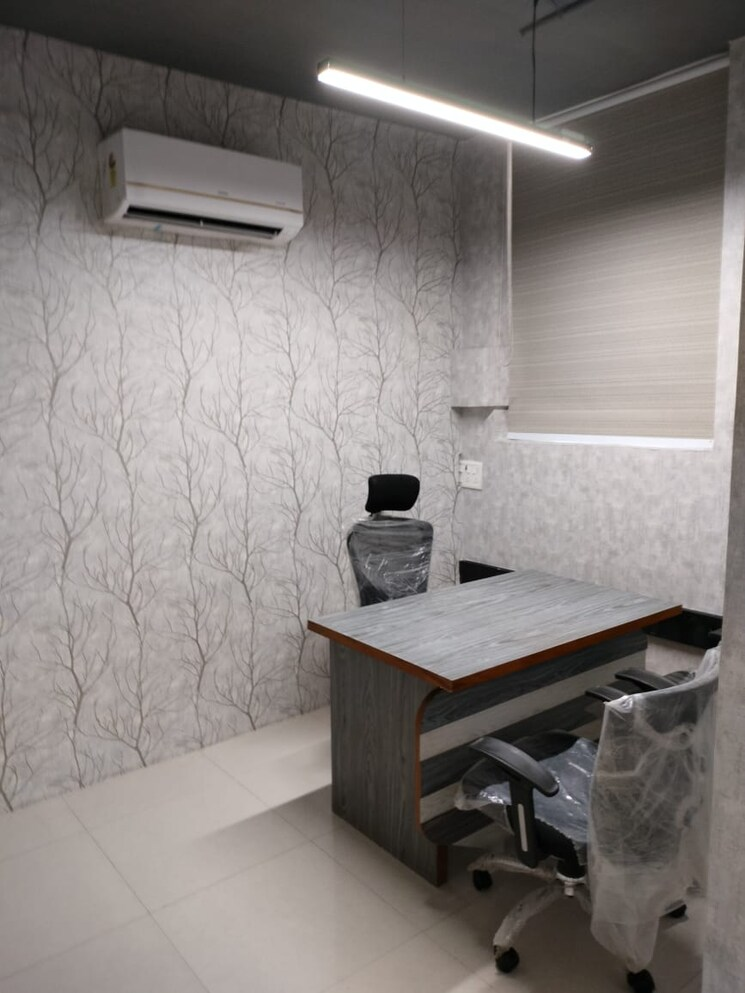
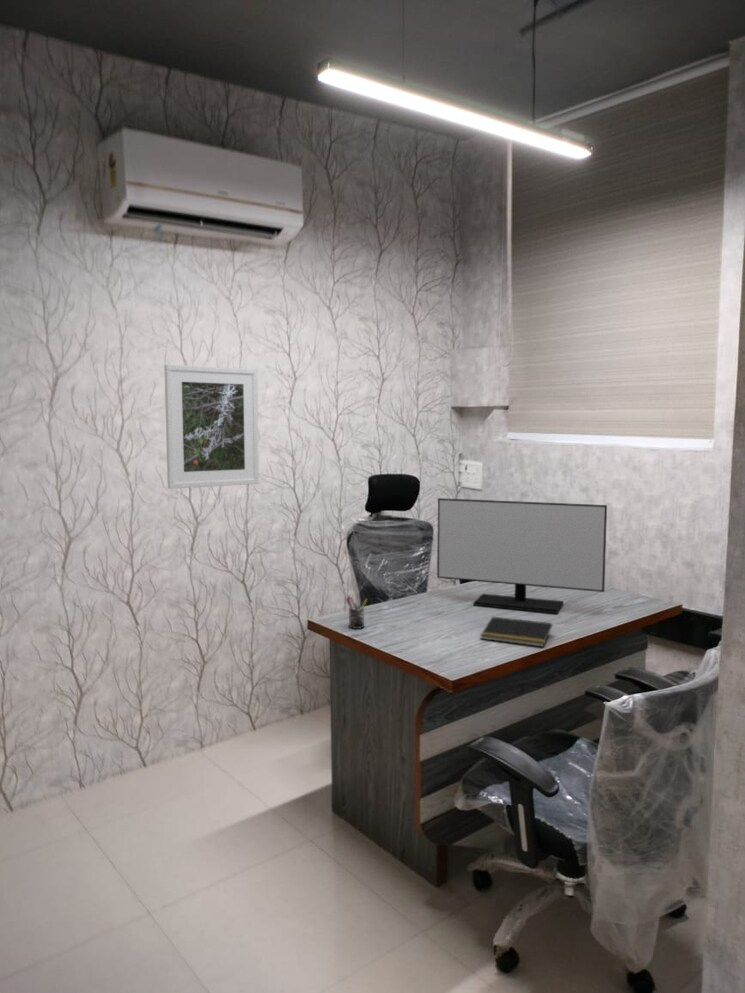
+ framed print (213, 427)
+ notepad (516, 630)
+ pen holder (355, 611)
+ monitor (519, 553)
